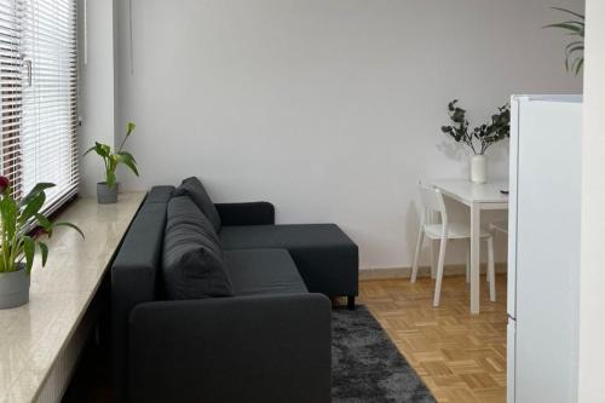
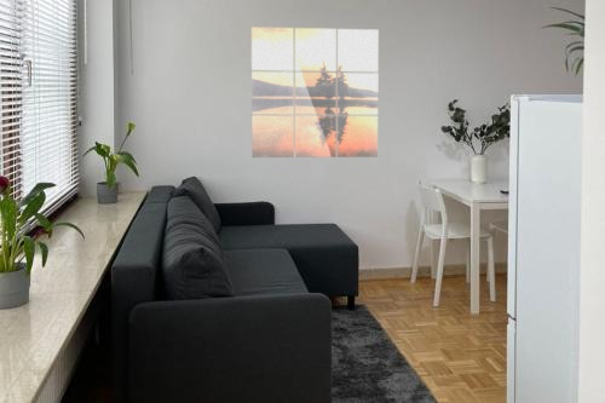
+ wall art (315, 93)
